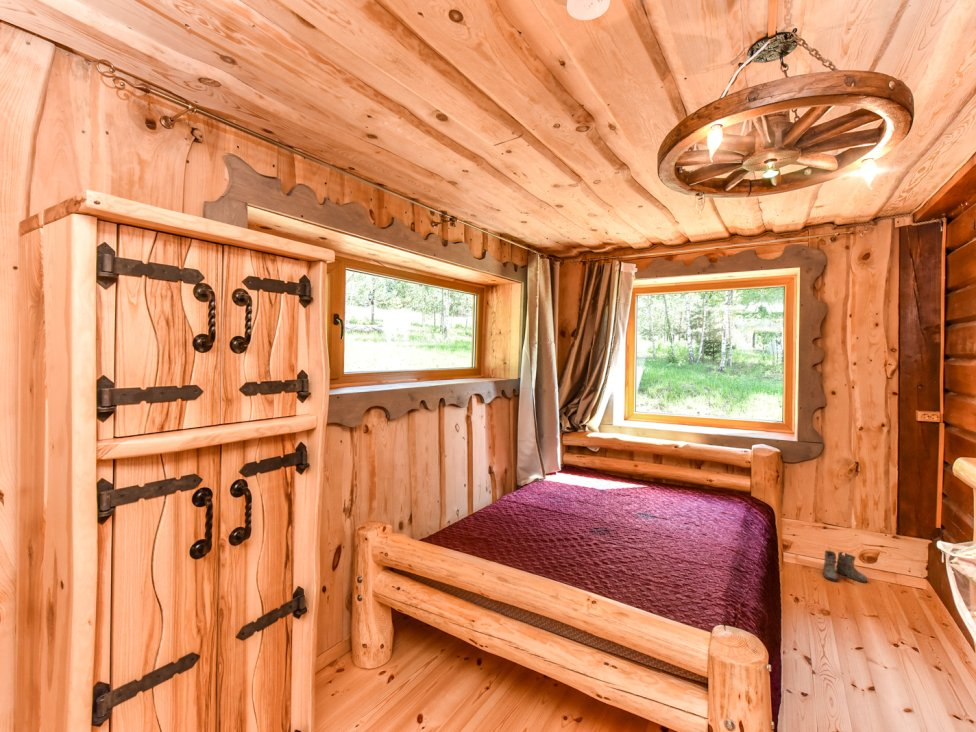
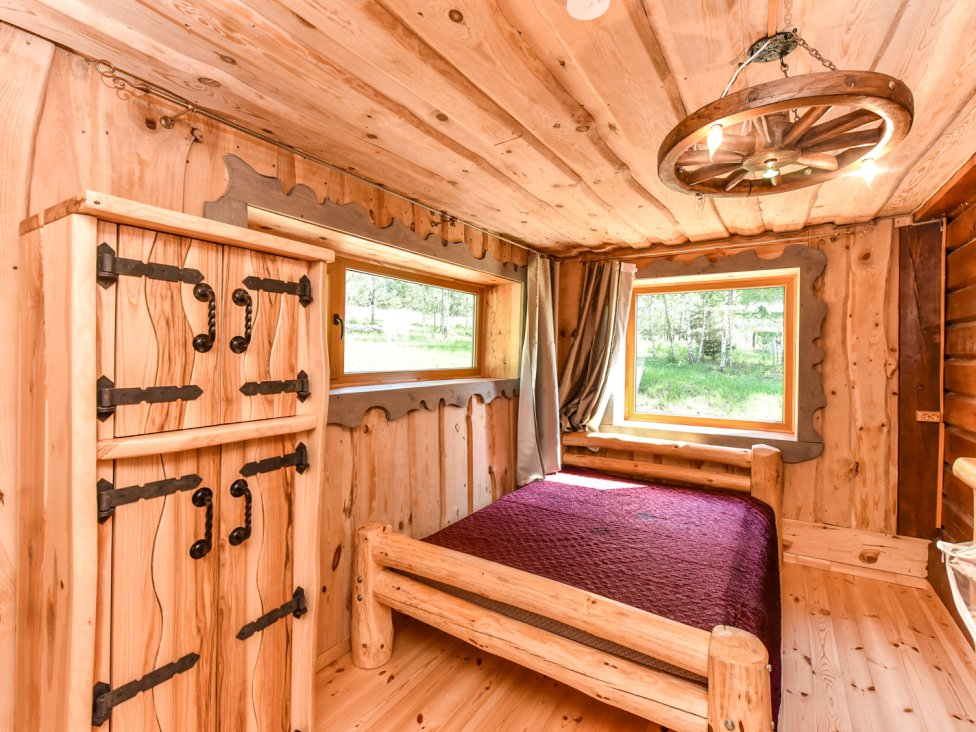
- boots (840, 565)
